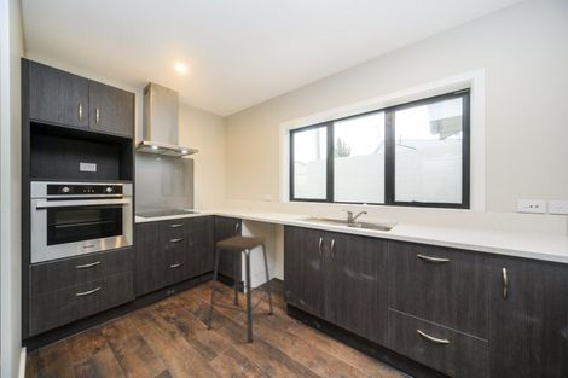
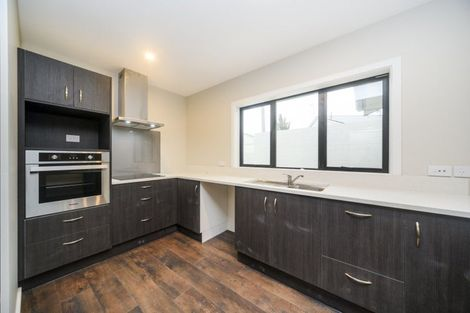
- bar stool (238, 280)
